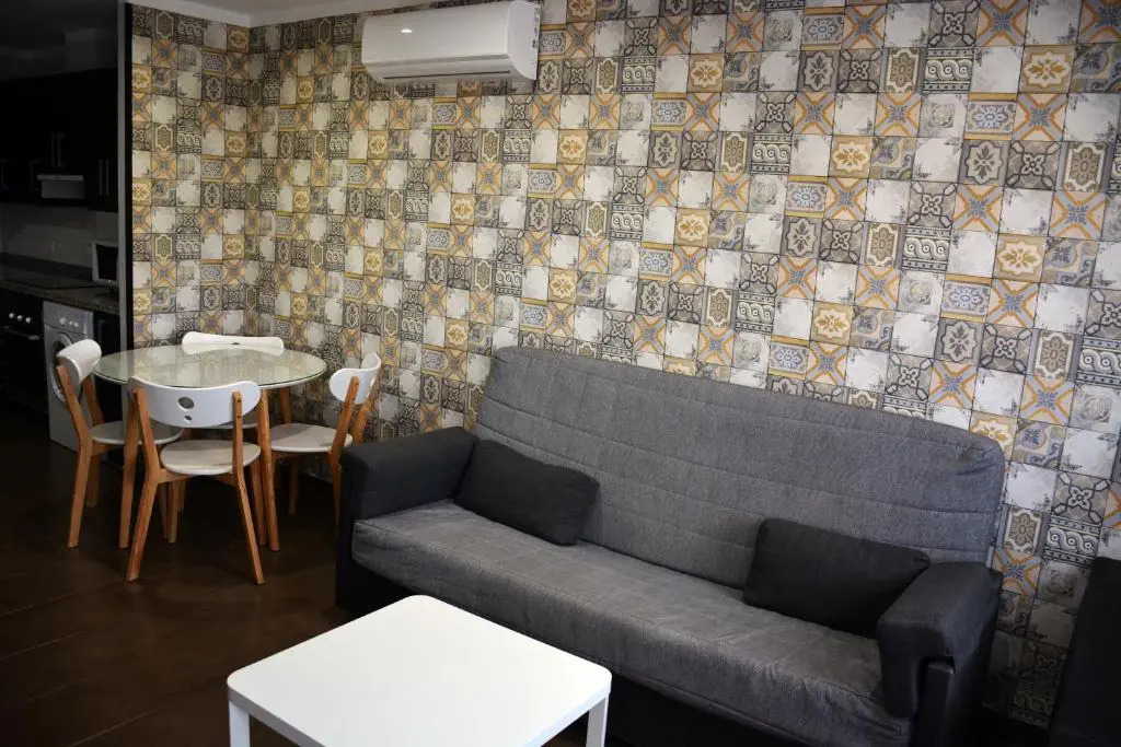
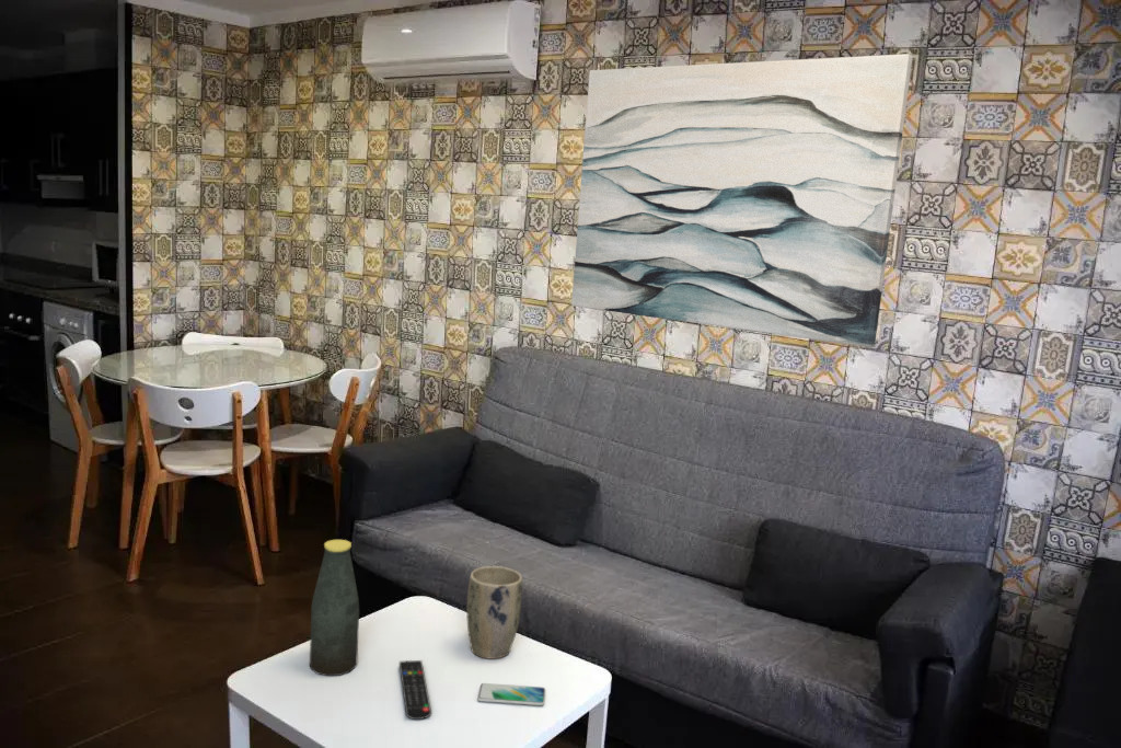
+ plant pot (493, 613)
+ wall art (719, 196)
+ smartphone (511, 693)
+ bottle (335, 605)
+ remote control (414, 688)
